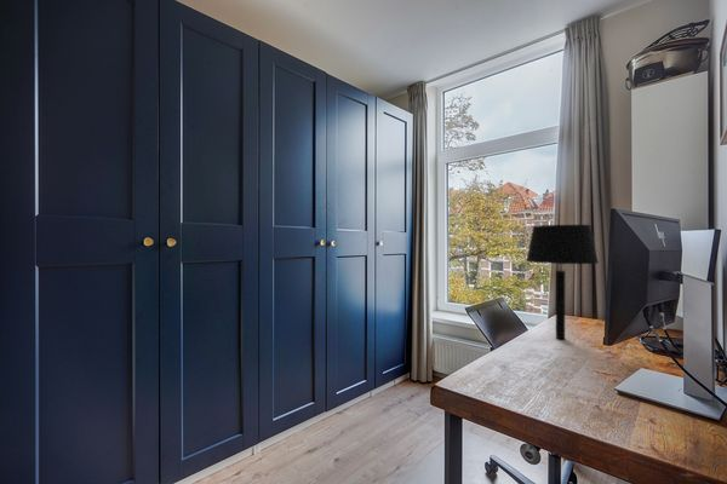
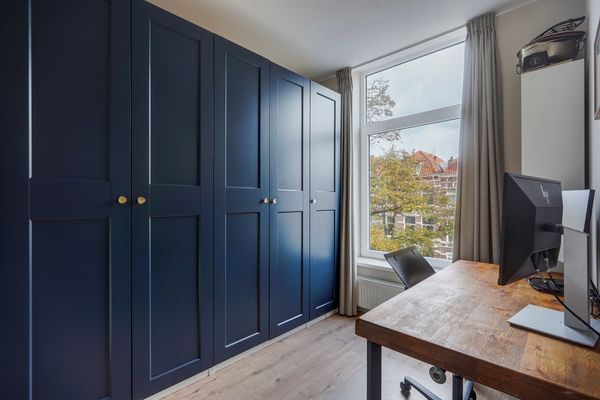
- table lamp (560, 282)
